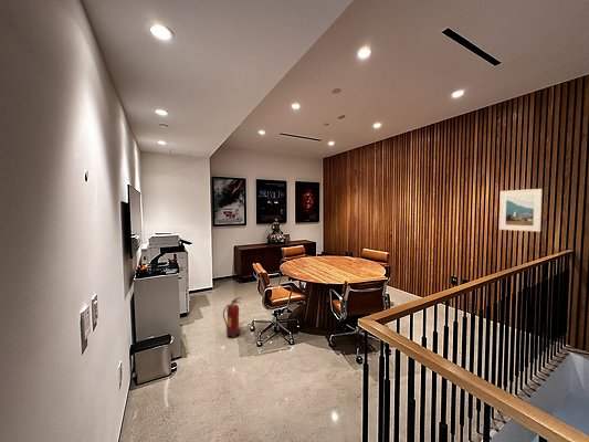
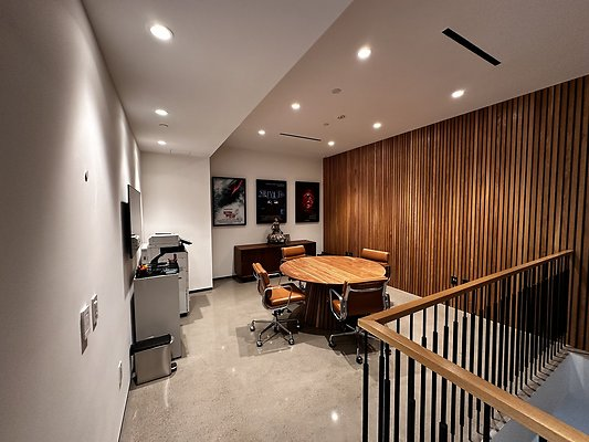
- fire extinguisher (232, 317)
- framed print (519, 210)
